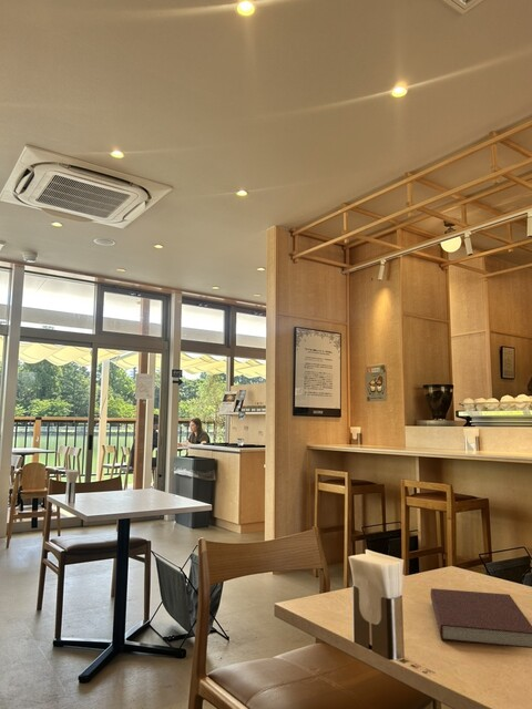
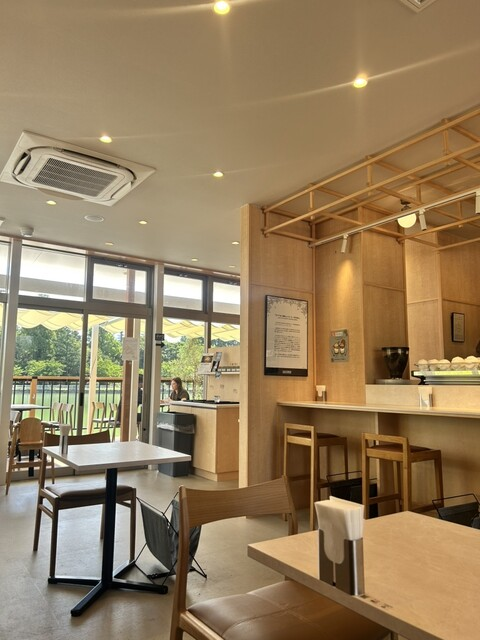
- notebook (478, 615)
